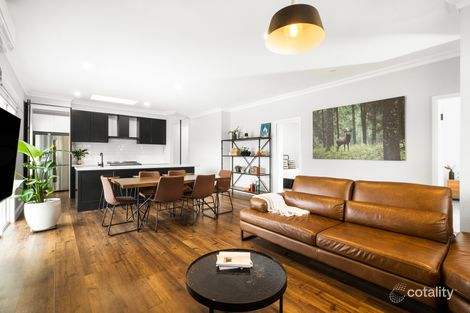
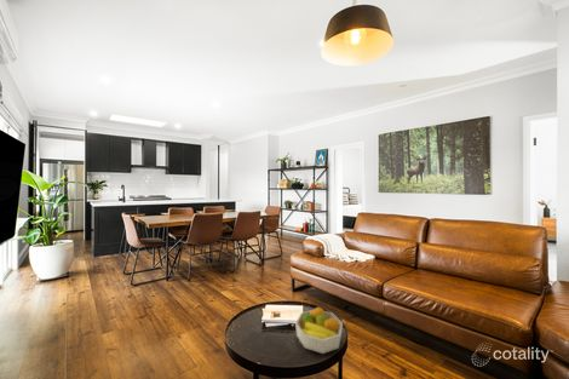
+ fruit bowl (318, 327)
